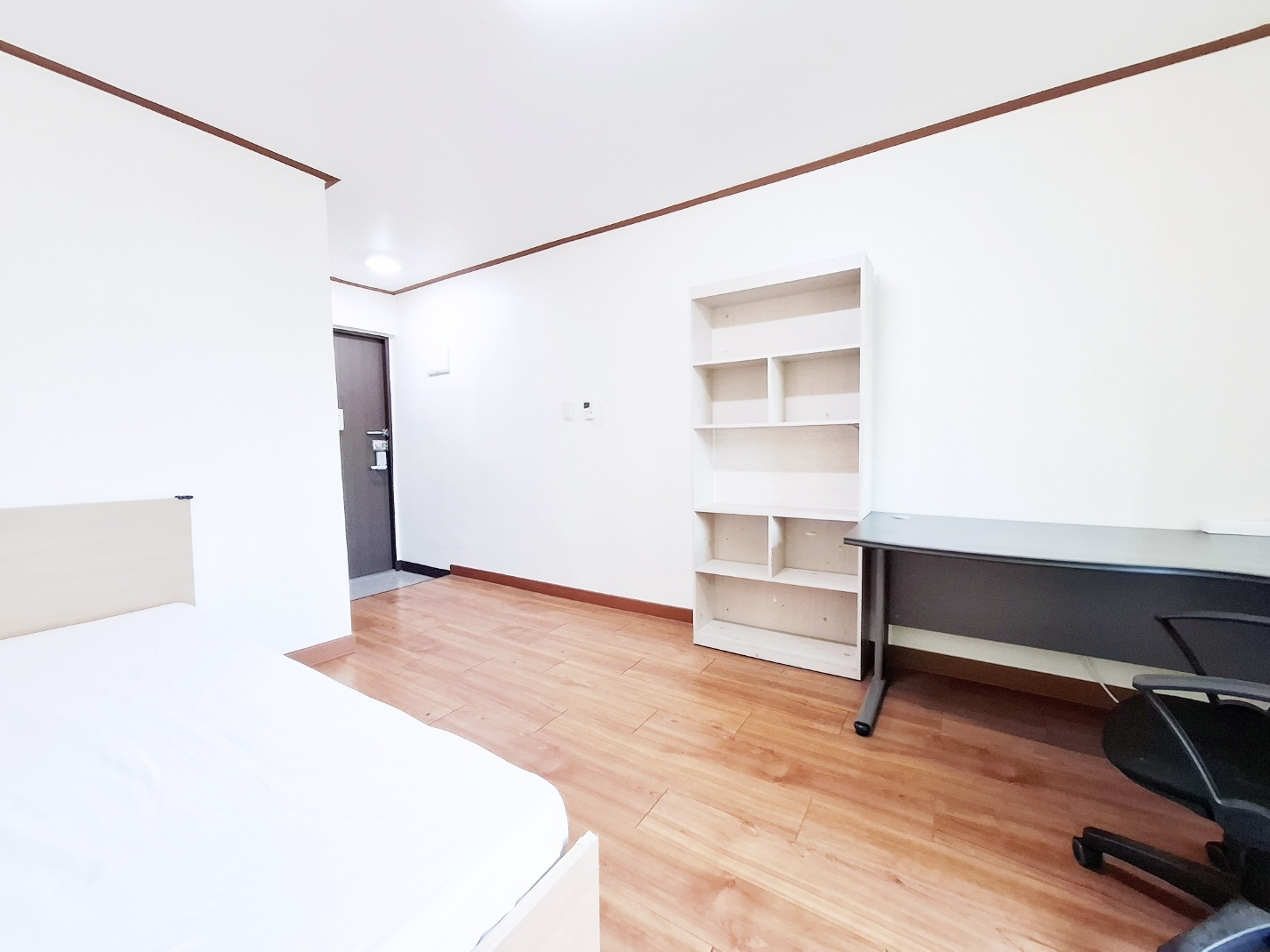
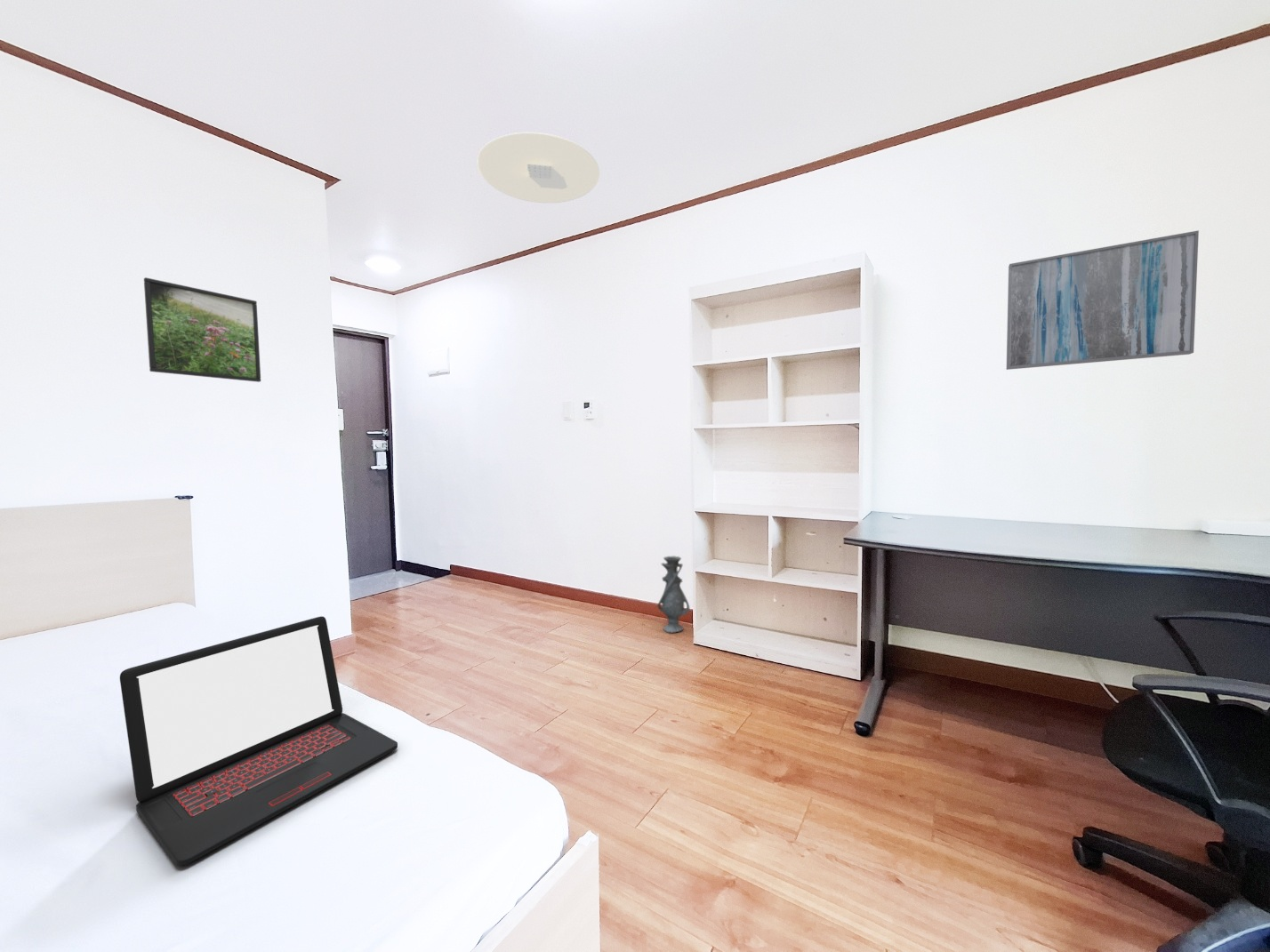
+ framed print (206, 333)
+ vase (672, 593)
+ wall art (1093, 306)
+ laptop (269, 713)
+ ceiling light (539, 165)
